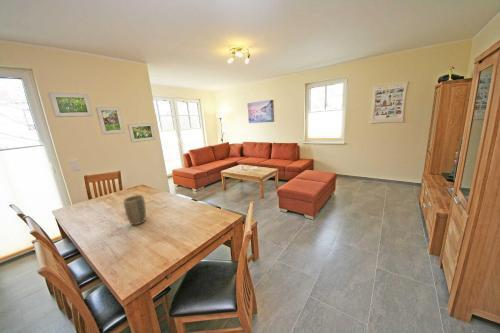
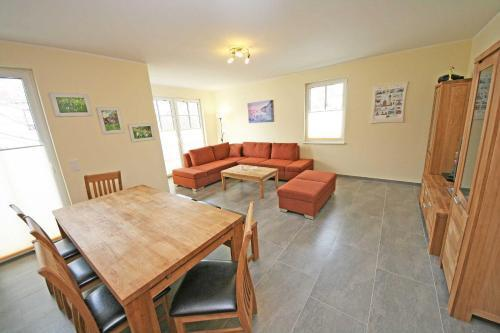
- plant pot (136, 210)
